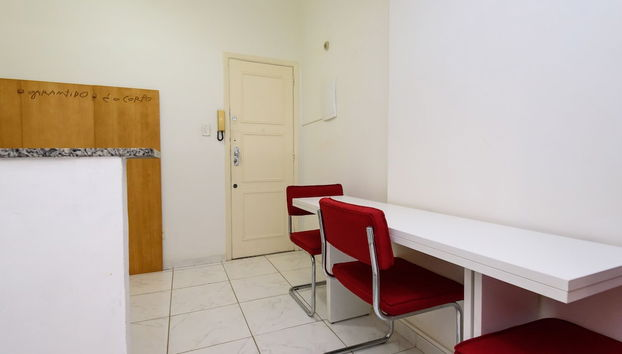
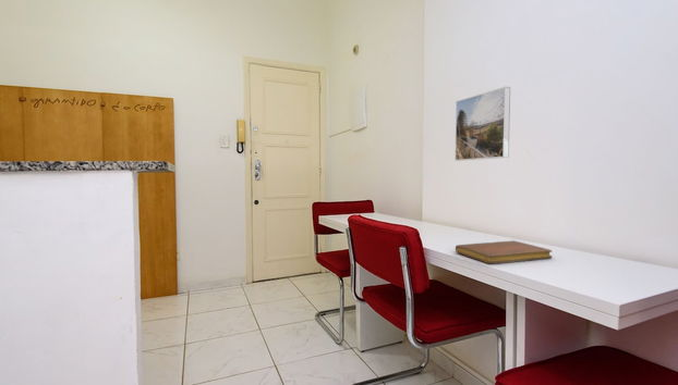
+ notebook (501, 250)
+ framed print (480, 126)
